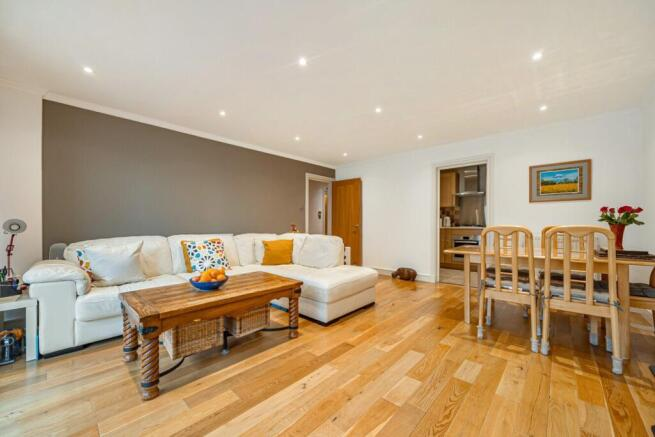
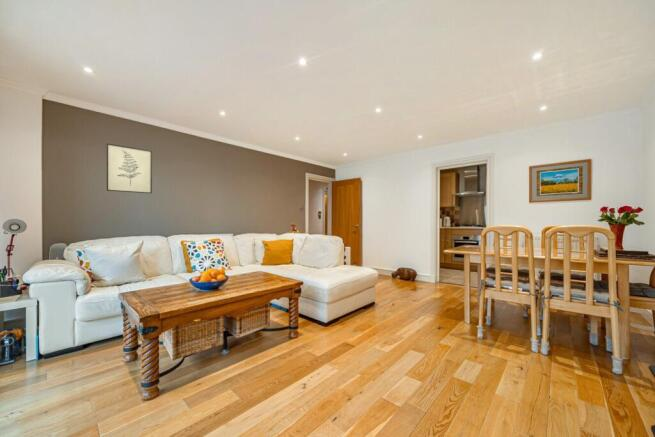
+ wall art (130, 169)
